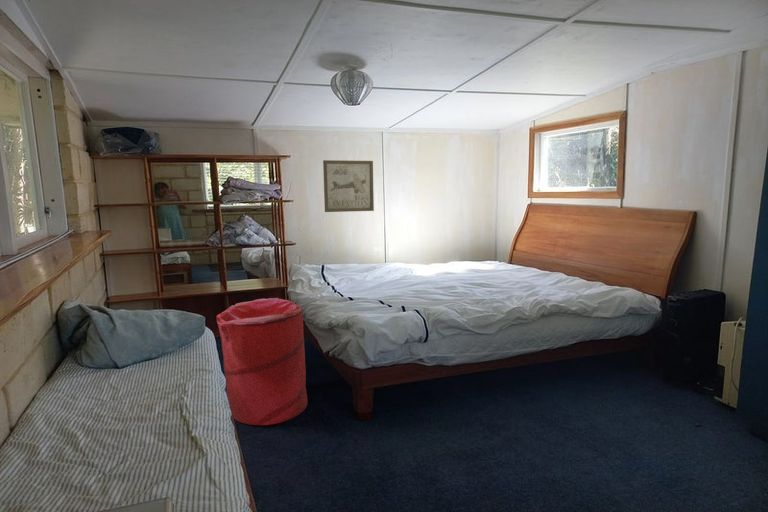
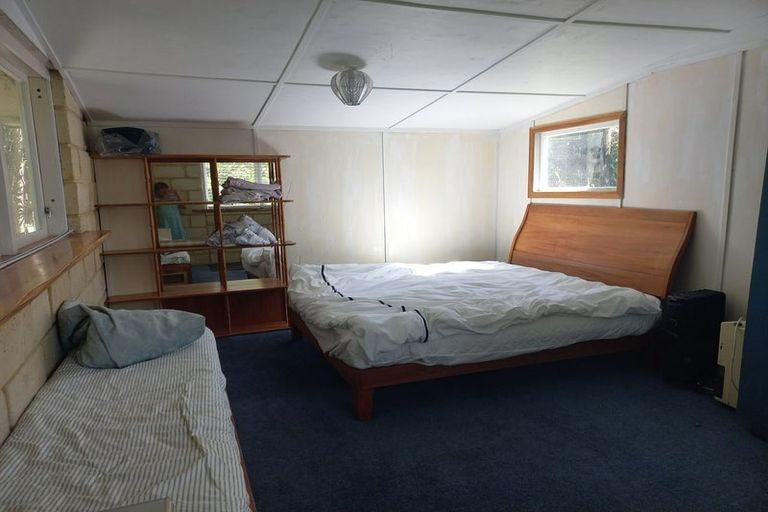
- wall art (349, 186)
- laundry hamper (263, 357)
